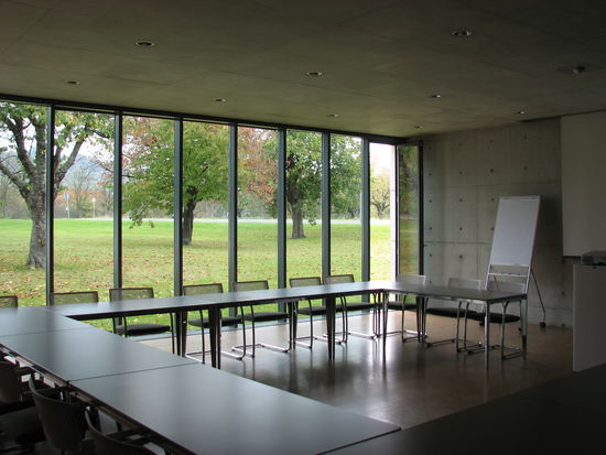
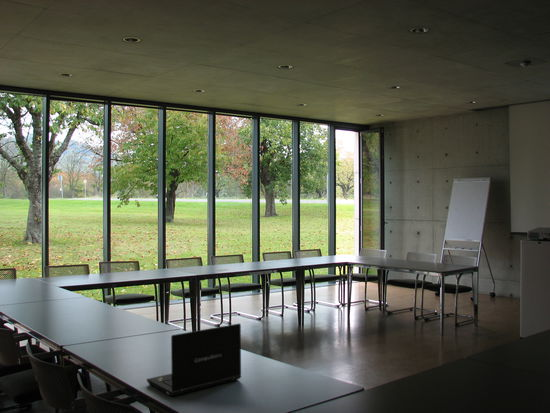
+ laptop (194, 353)
